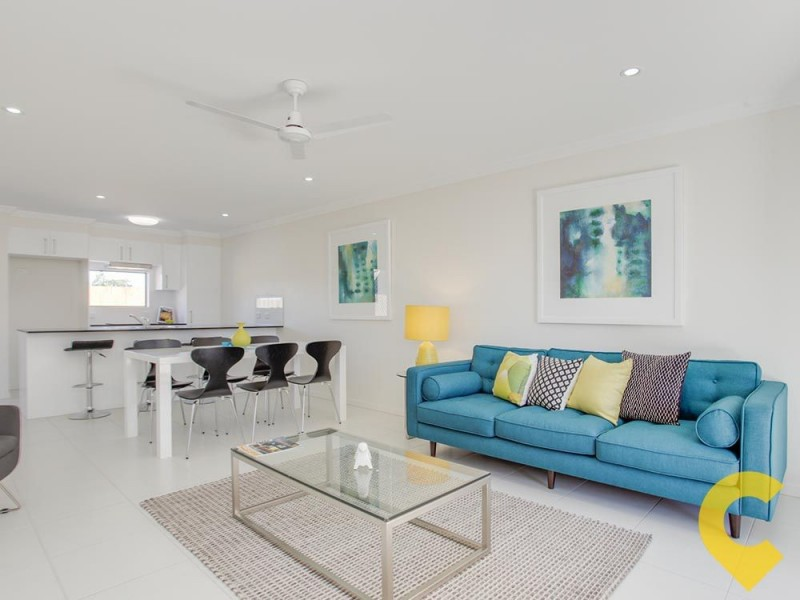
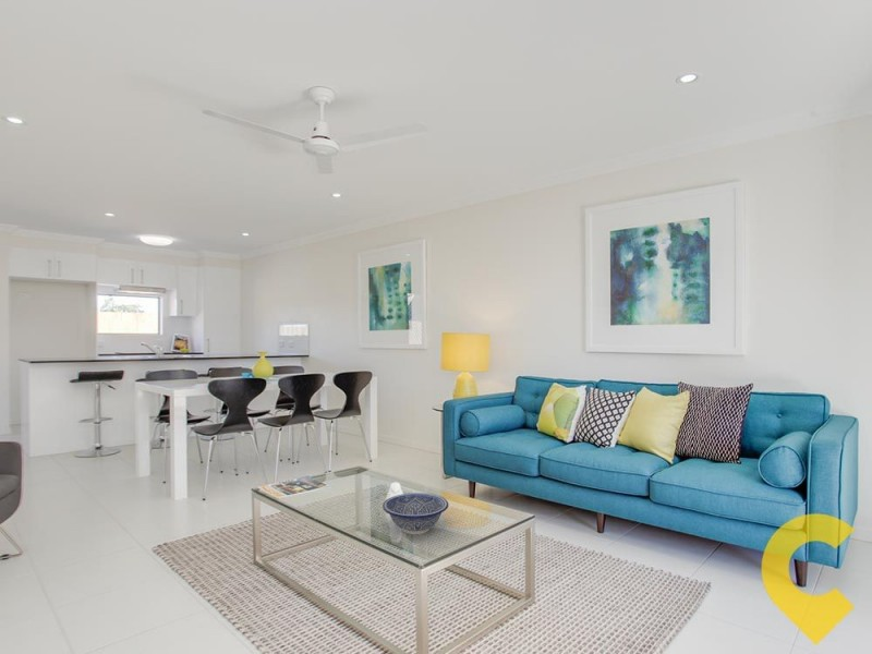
+ decorative bowl (415, 516)
